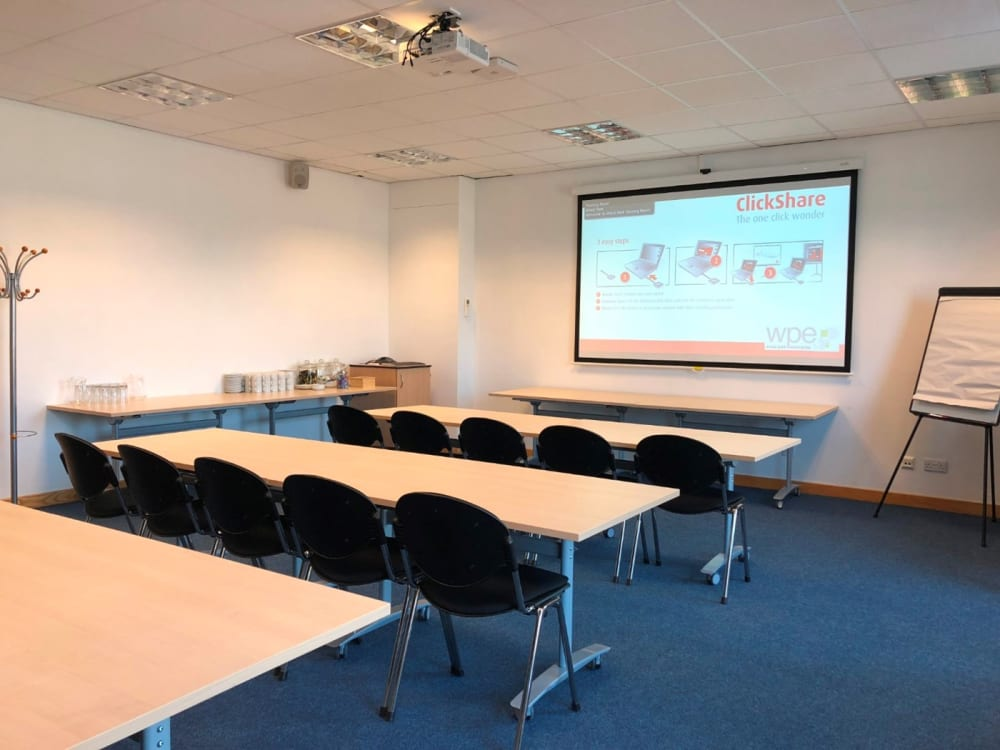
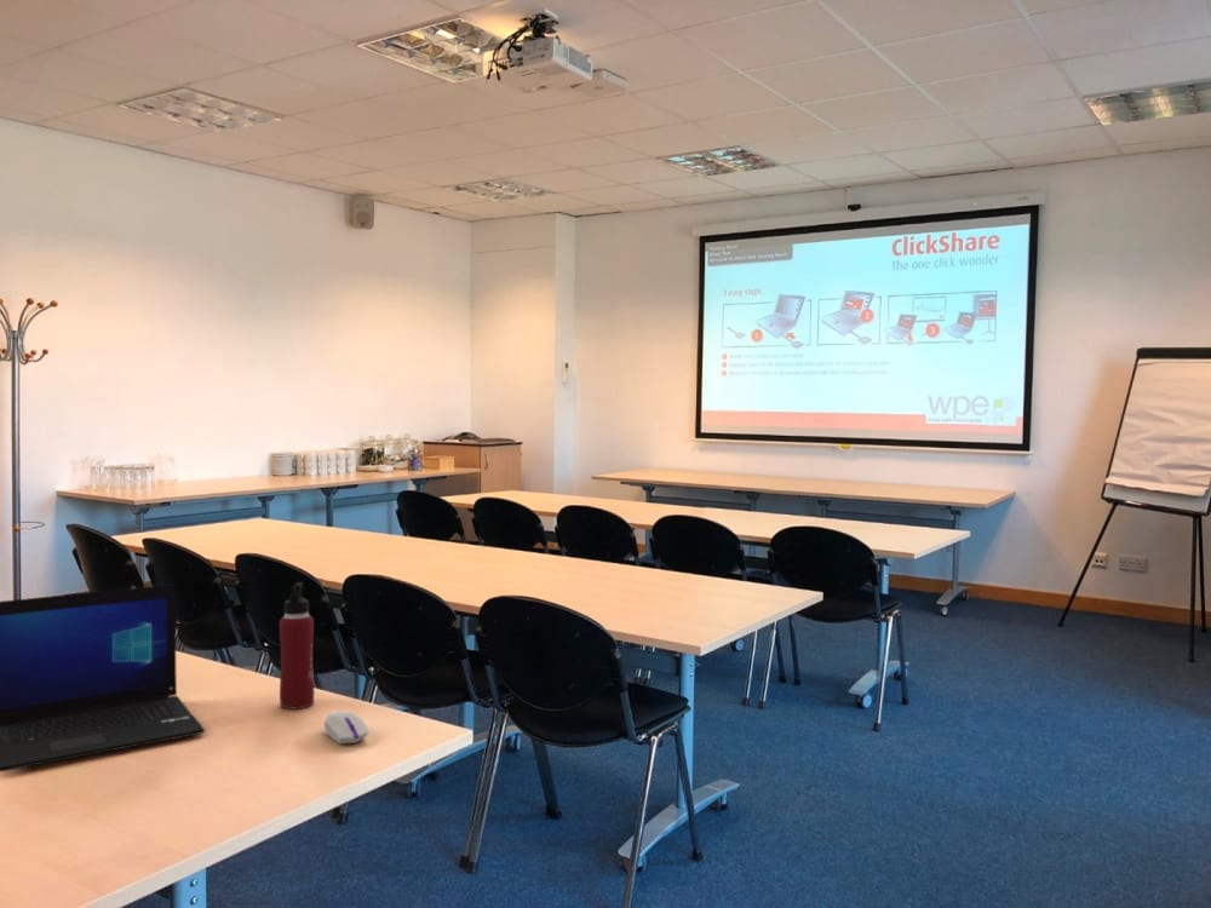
+ laptop (94, 668)
+ computer mouse (344, 724)
+ water bottle (297, 644)
